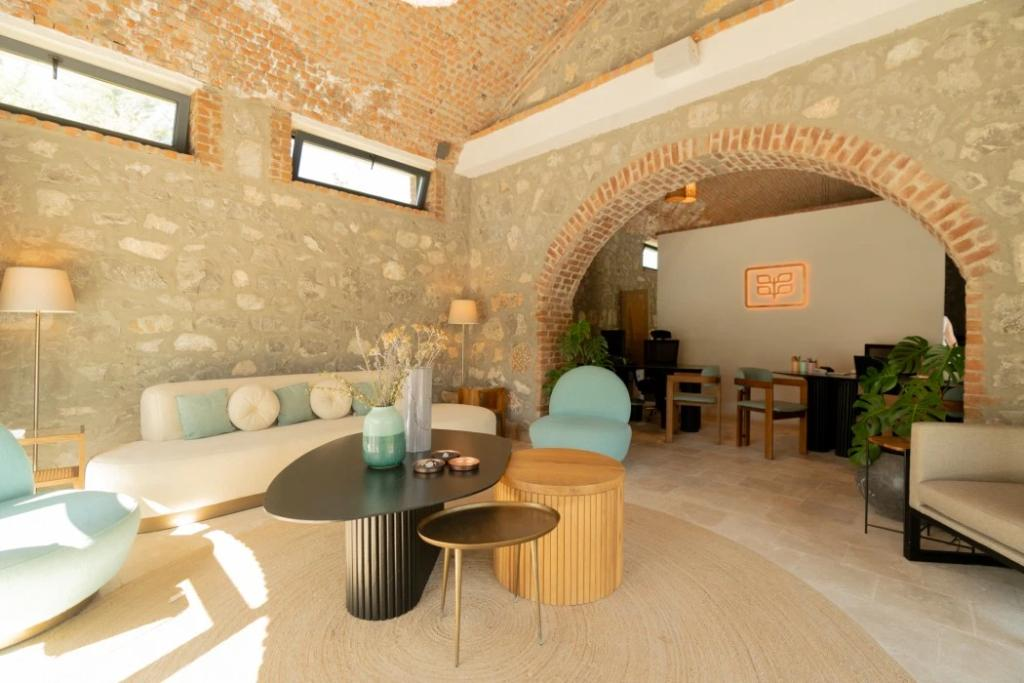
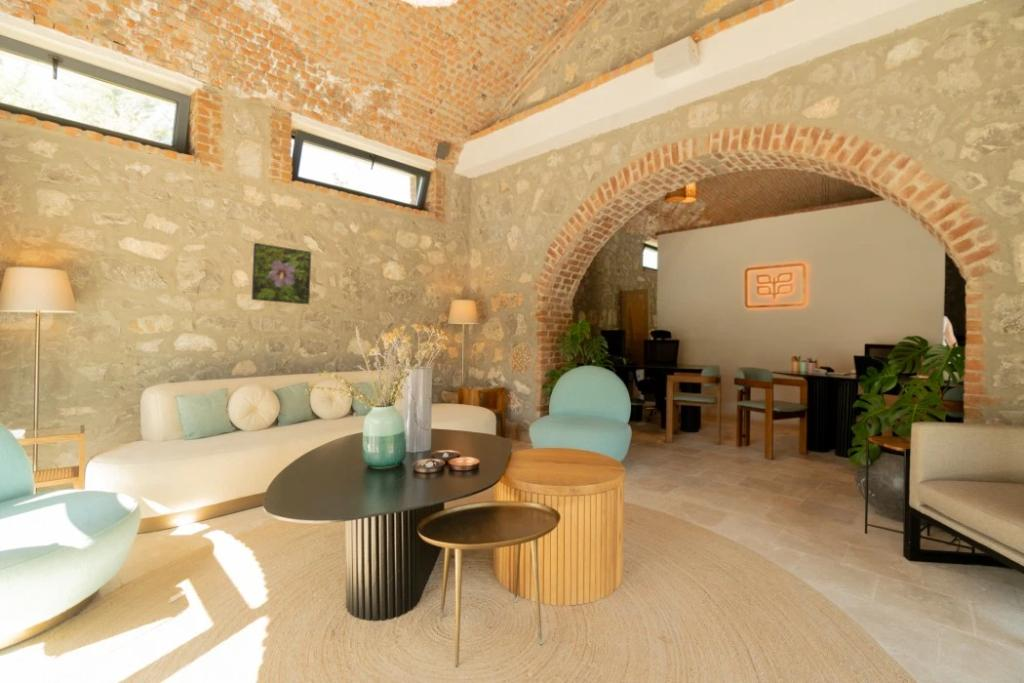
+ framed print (282, 274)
